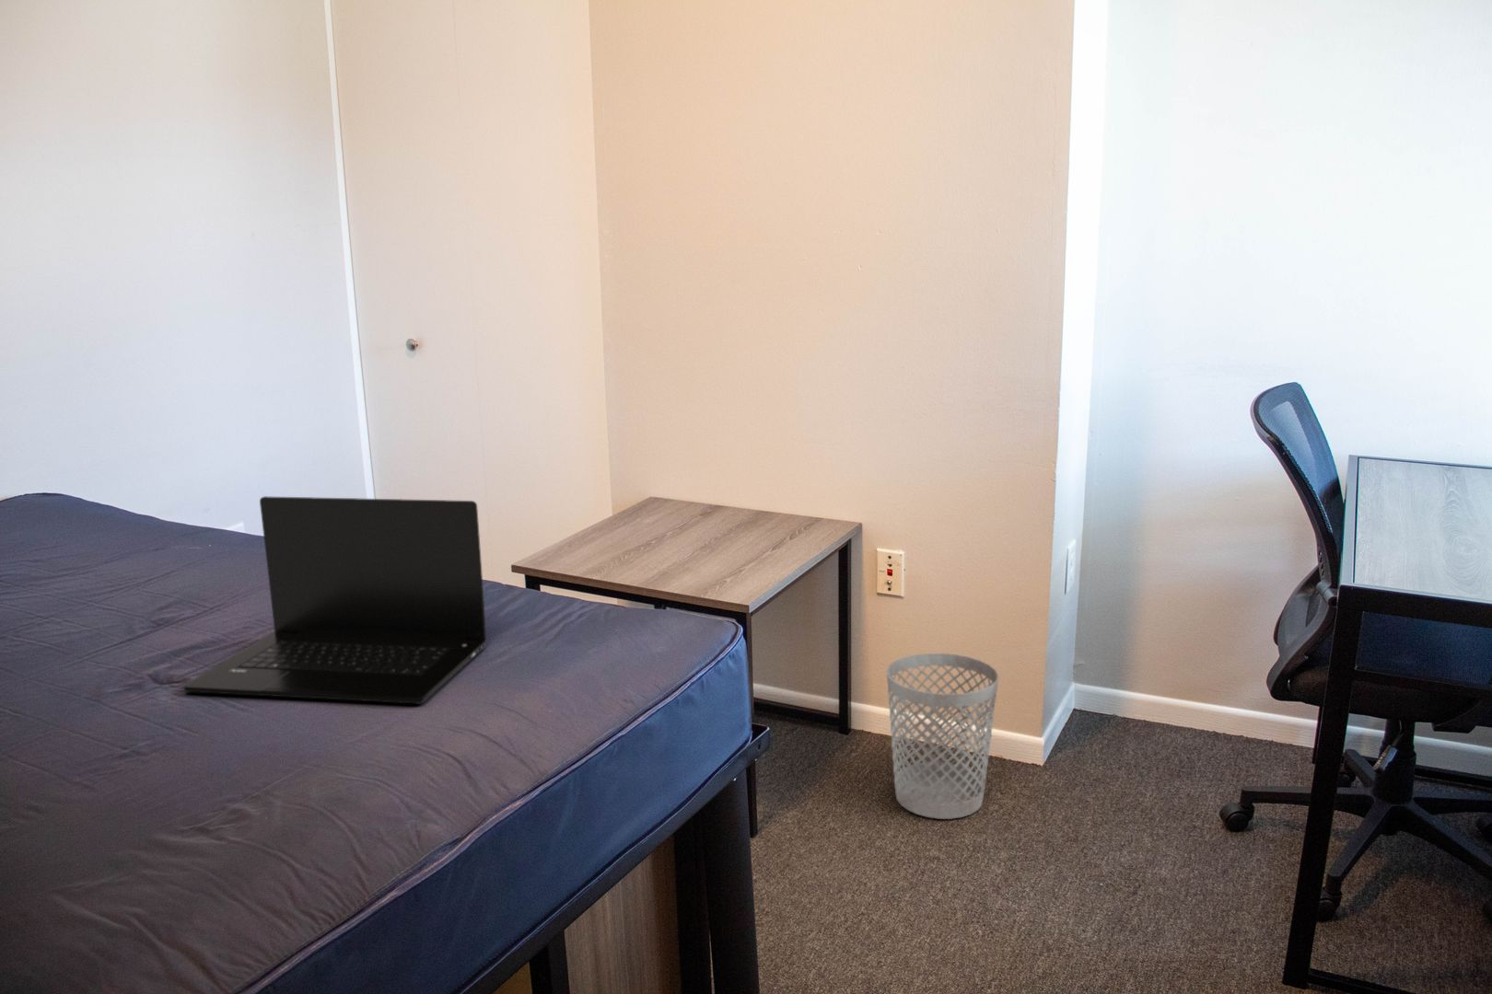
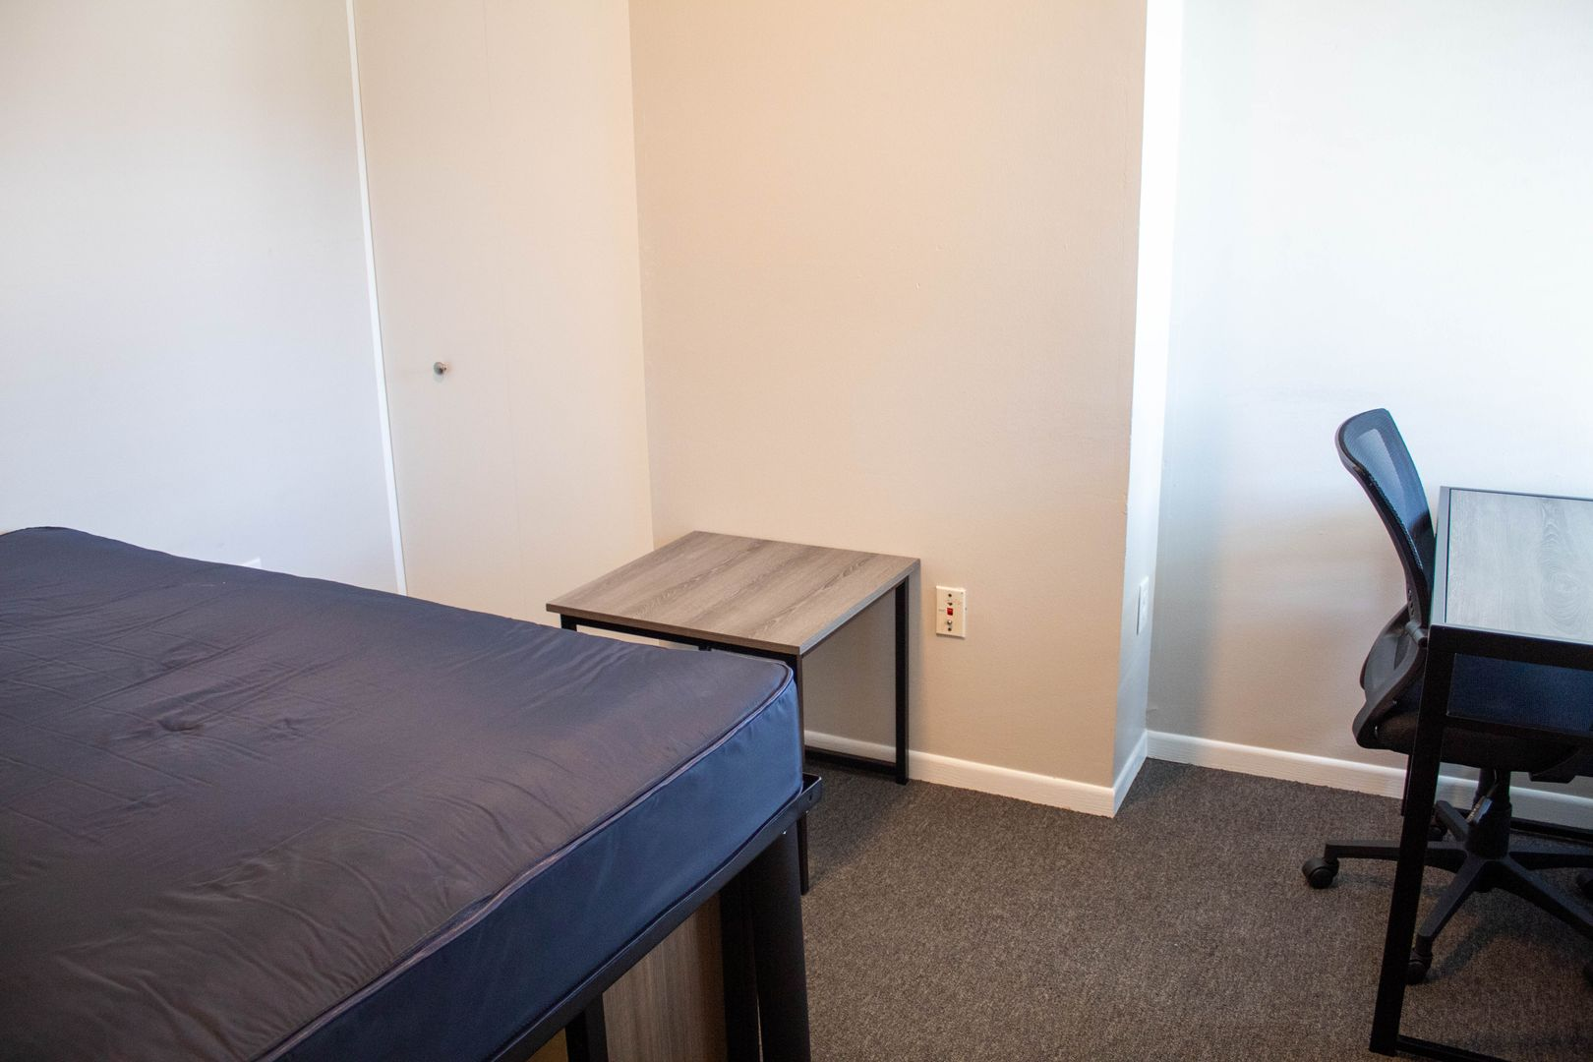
- laptop (334, 594)
- wastebasket (940, 737)
